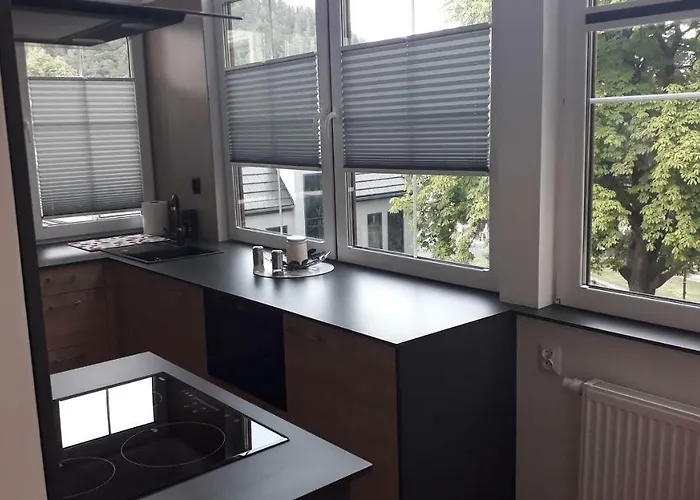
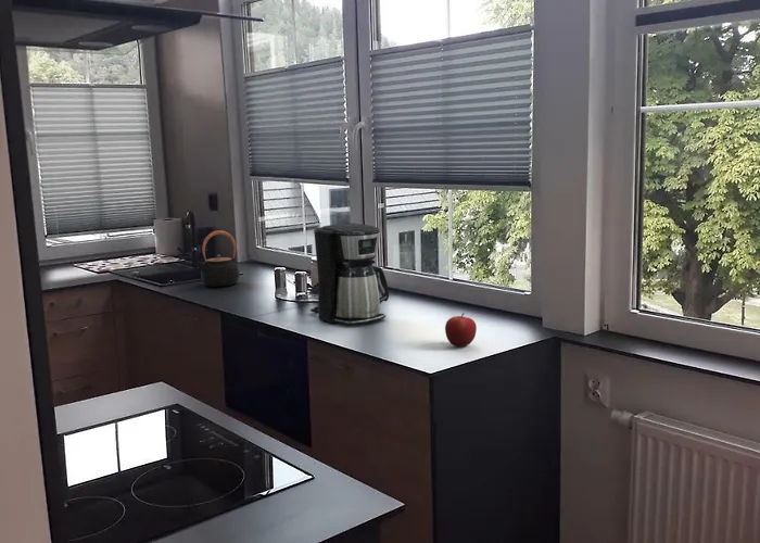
+ teapot (215, 258)
+ coffee maker (350, 270)
+ fruit (460, 329)
